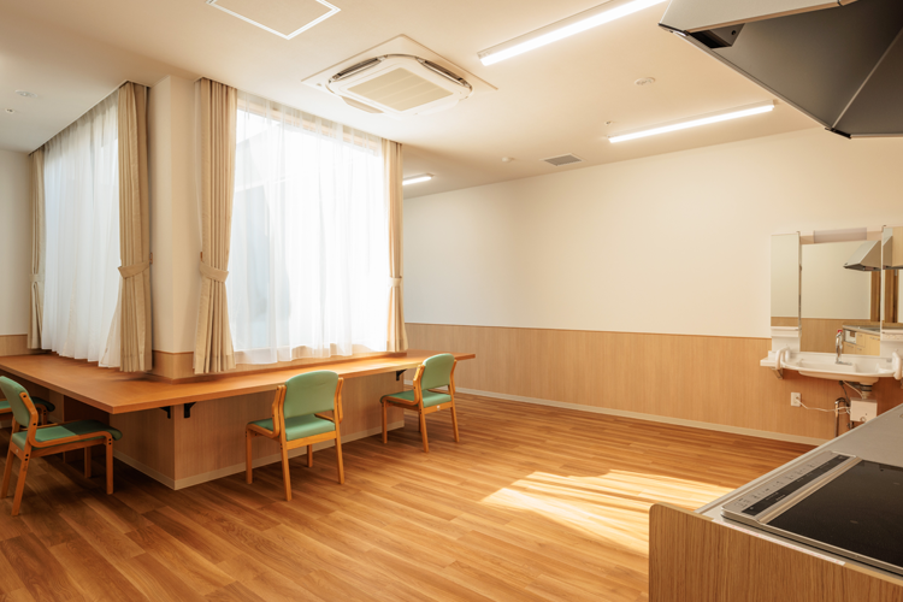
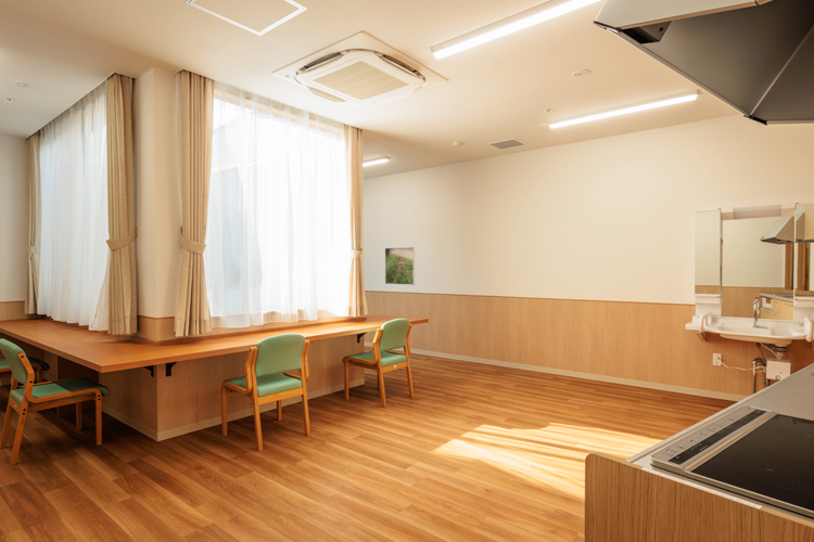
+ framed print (399, 266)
